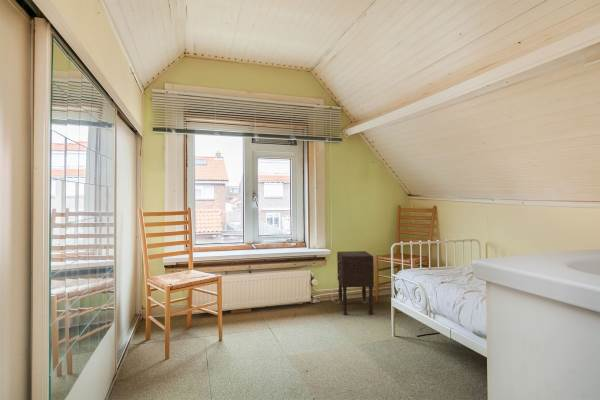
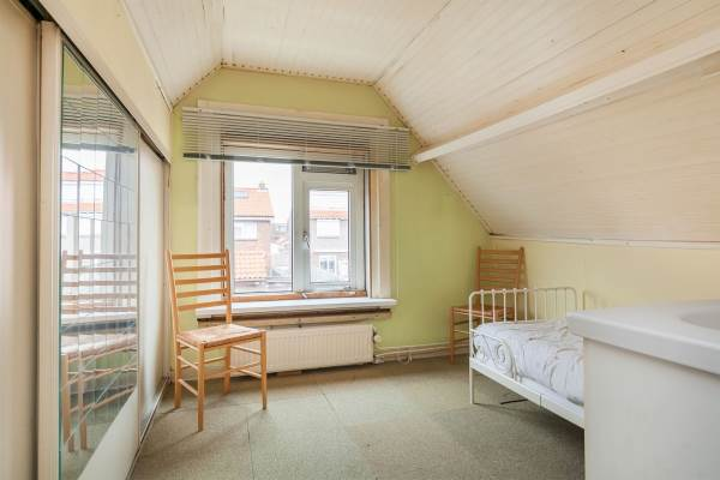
- nightstand (354, 280)
